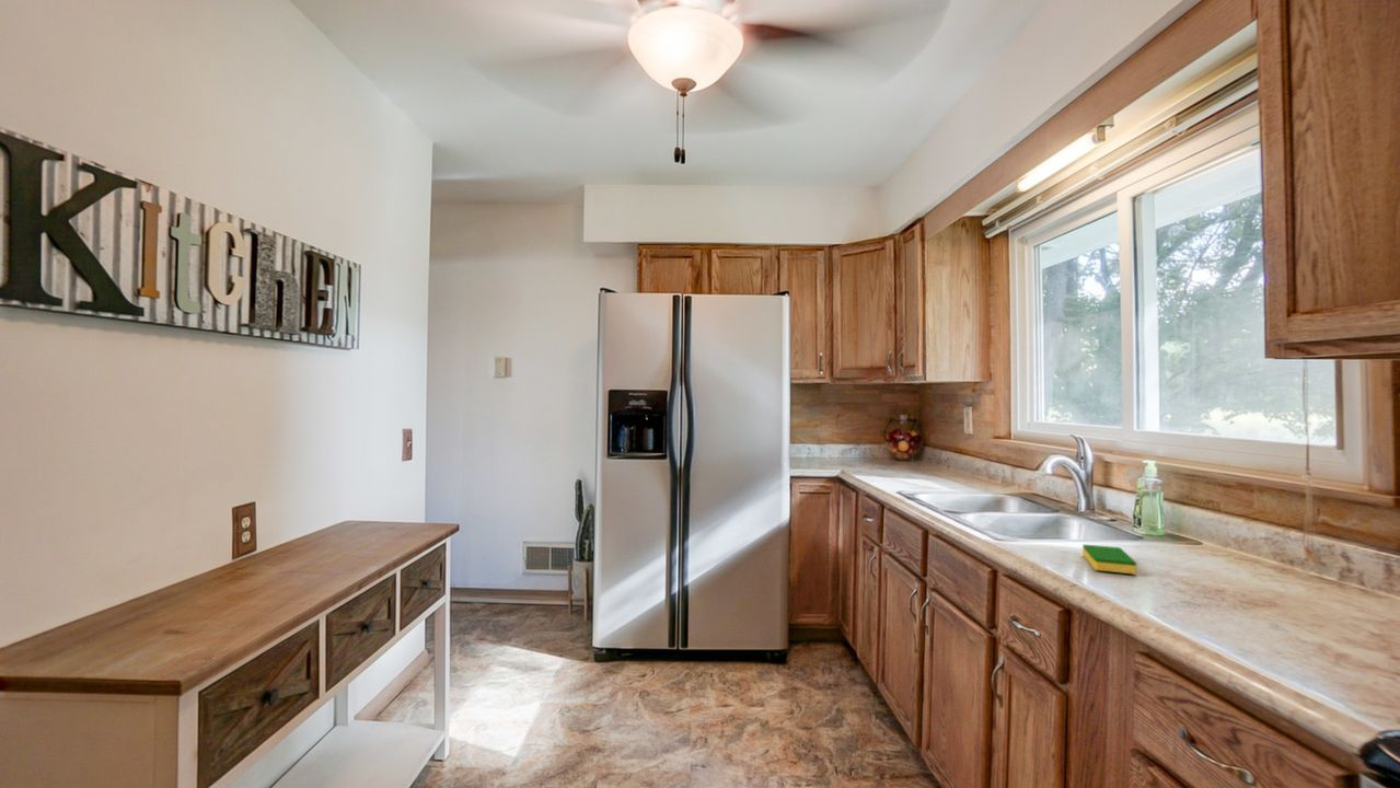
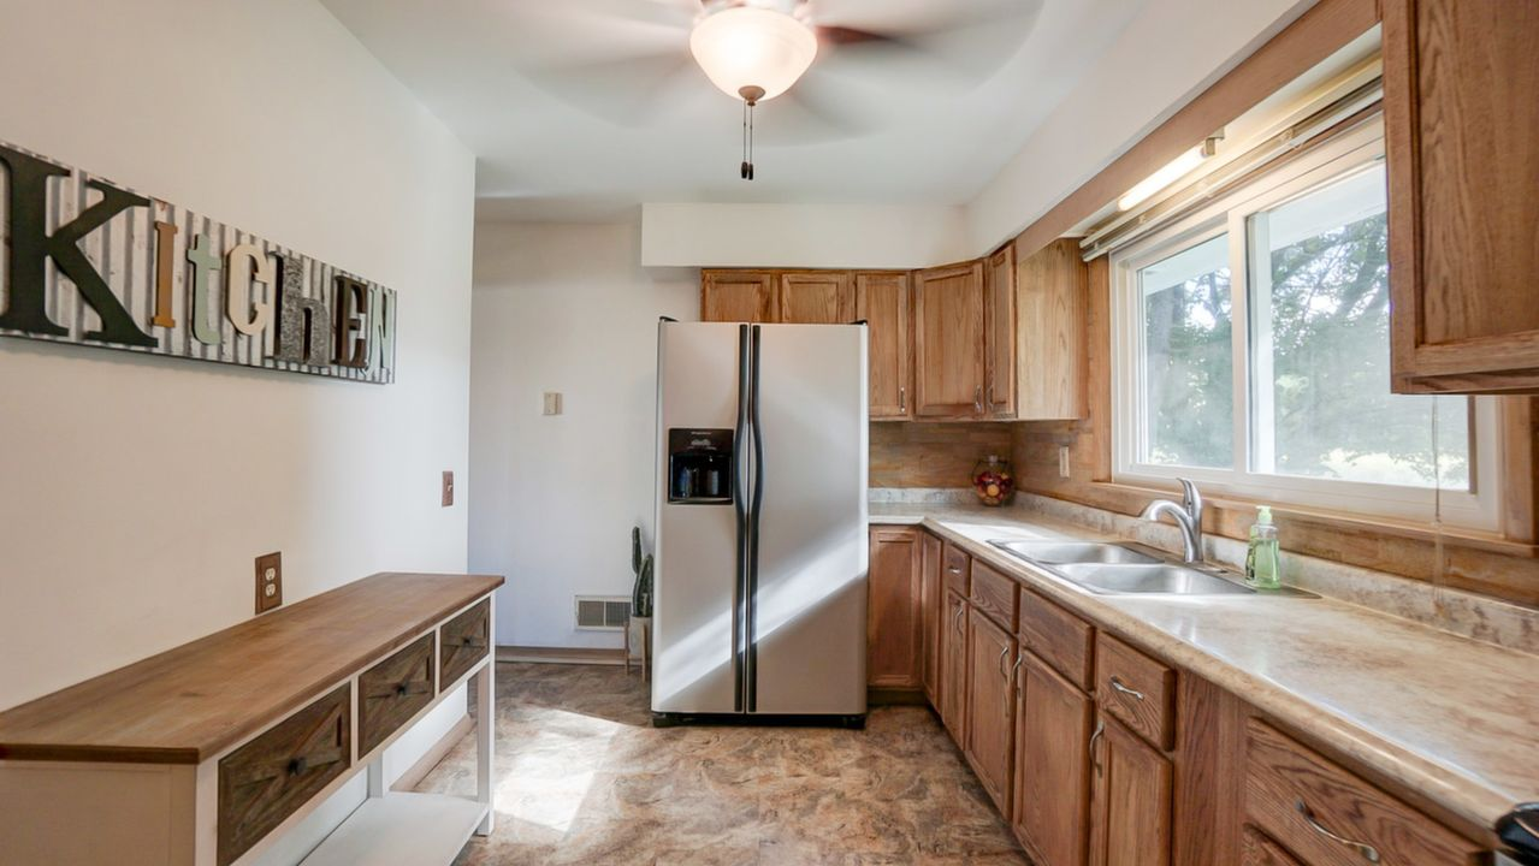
- dish sponge (1108, 558)
